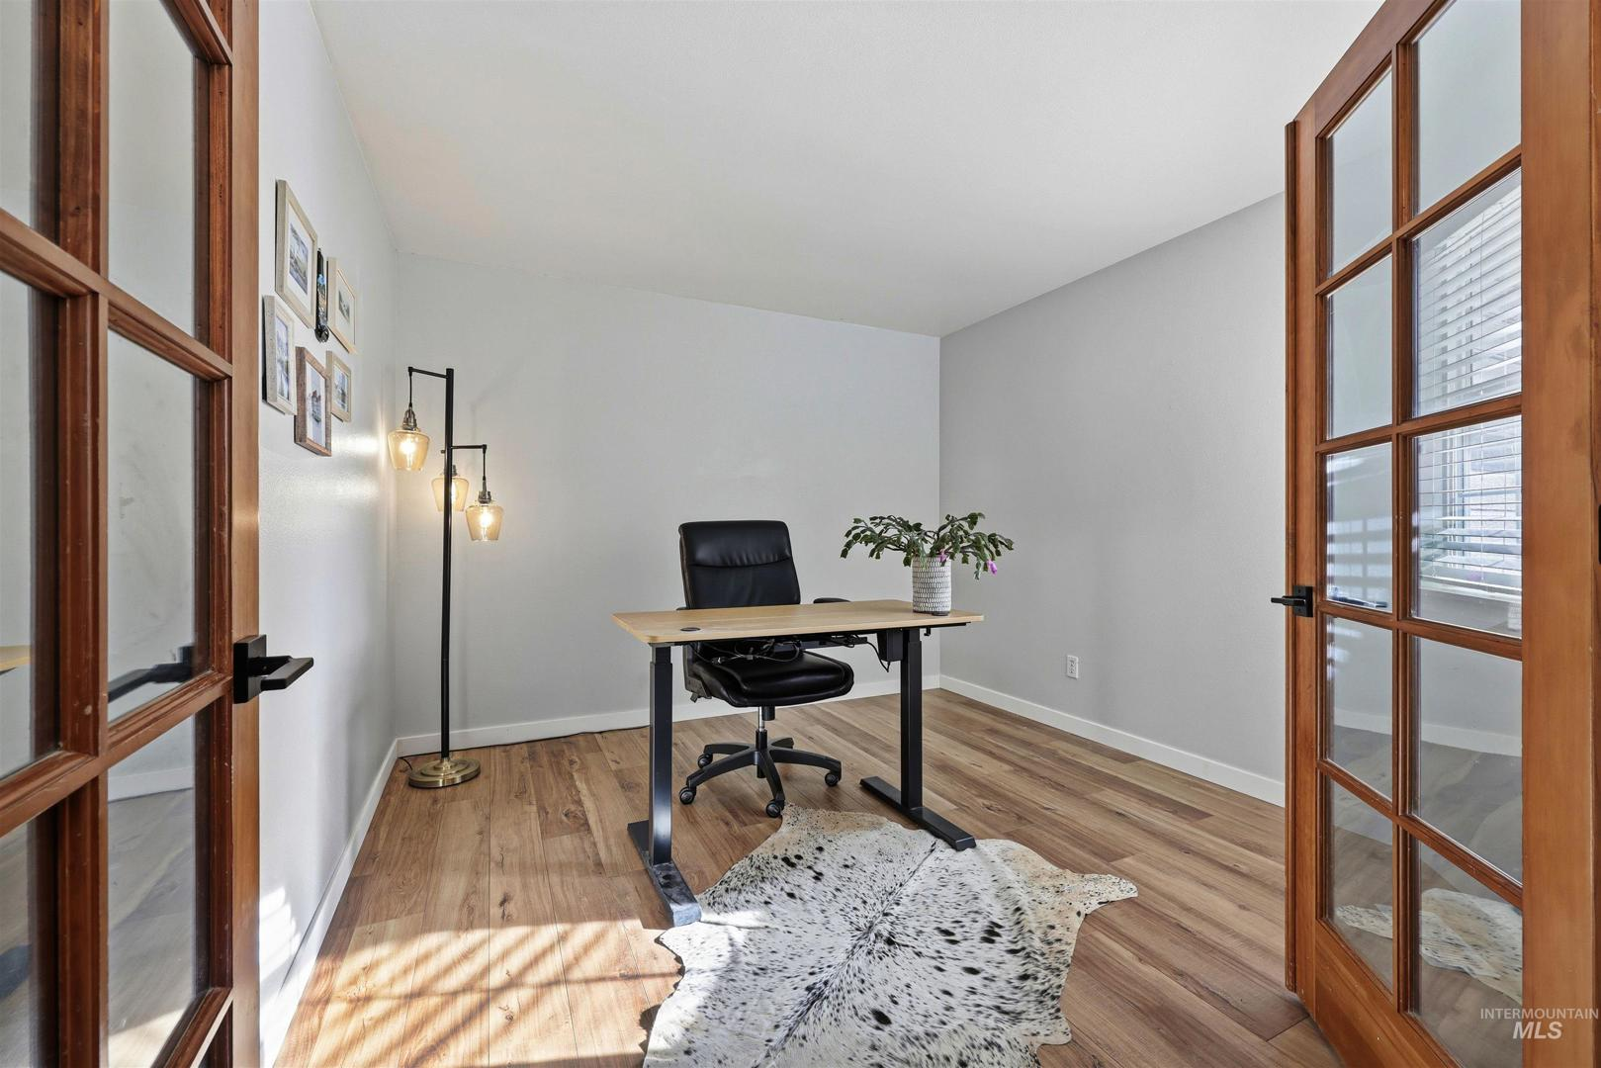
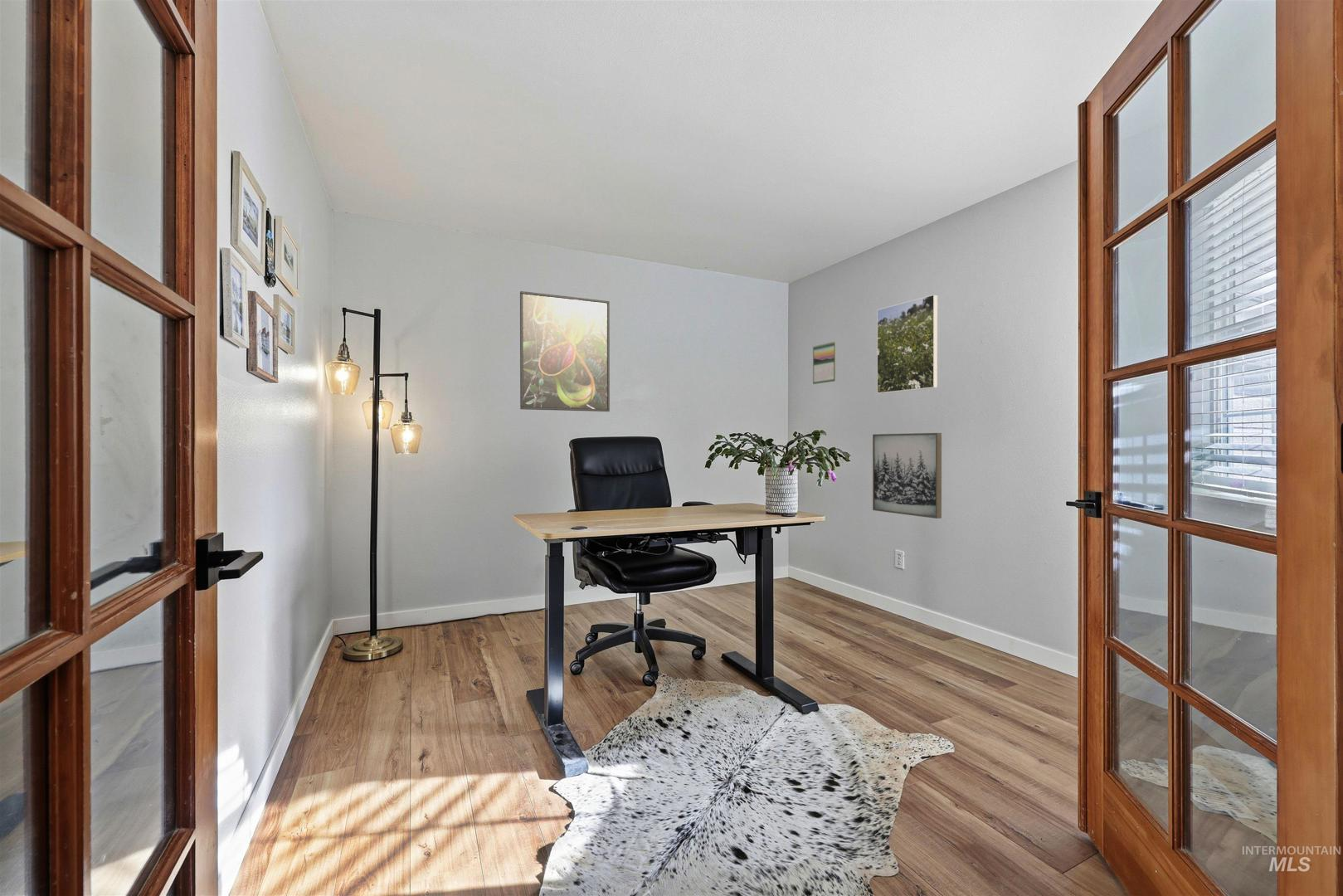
+ wall art (905, 474)
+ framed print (905, 347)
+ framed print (566, 353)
+ calendar (824, 363)
